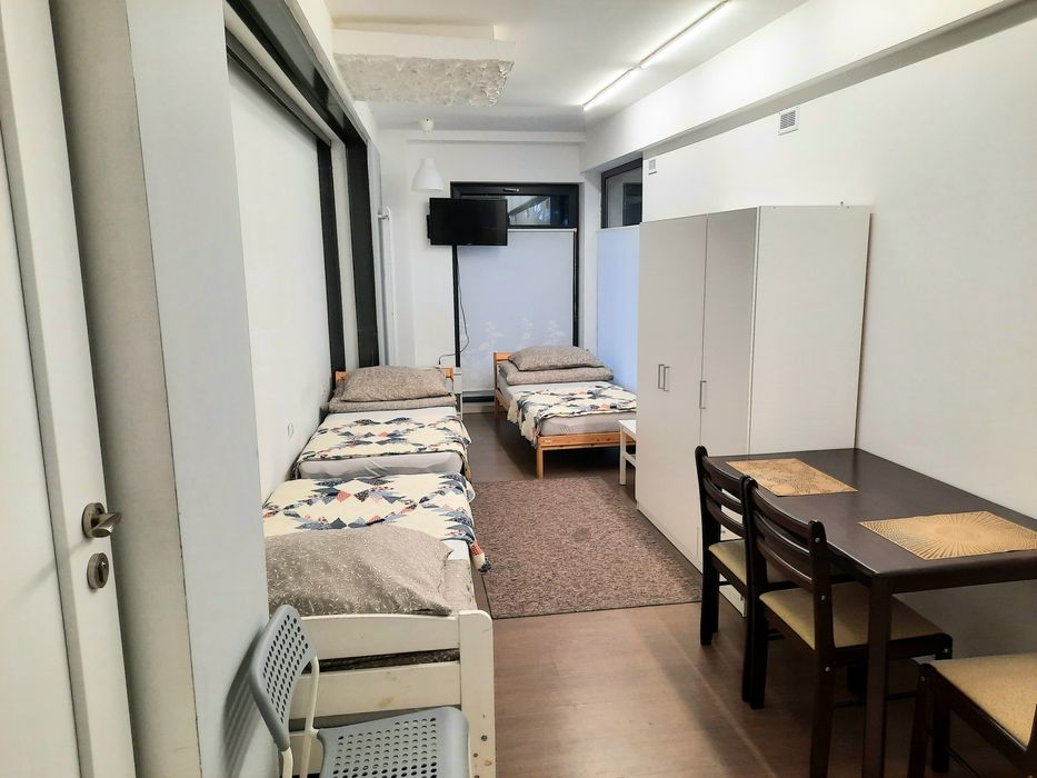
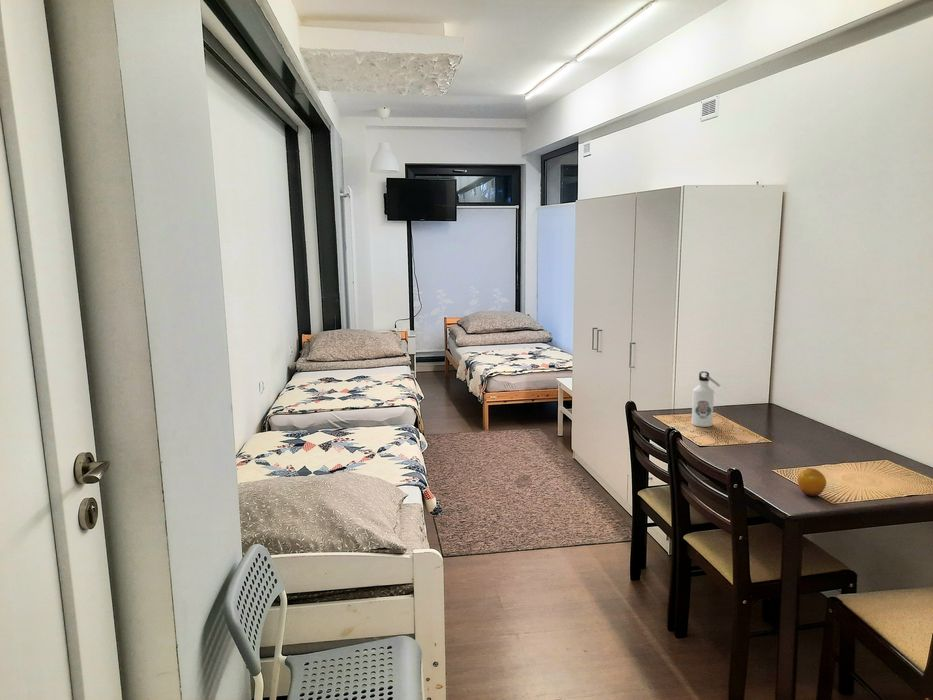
+ water bottle (708, 398)
+ fruit (811, 481)
